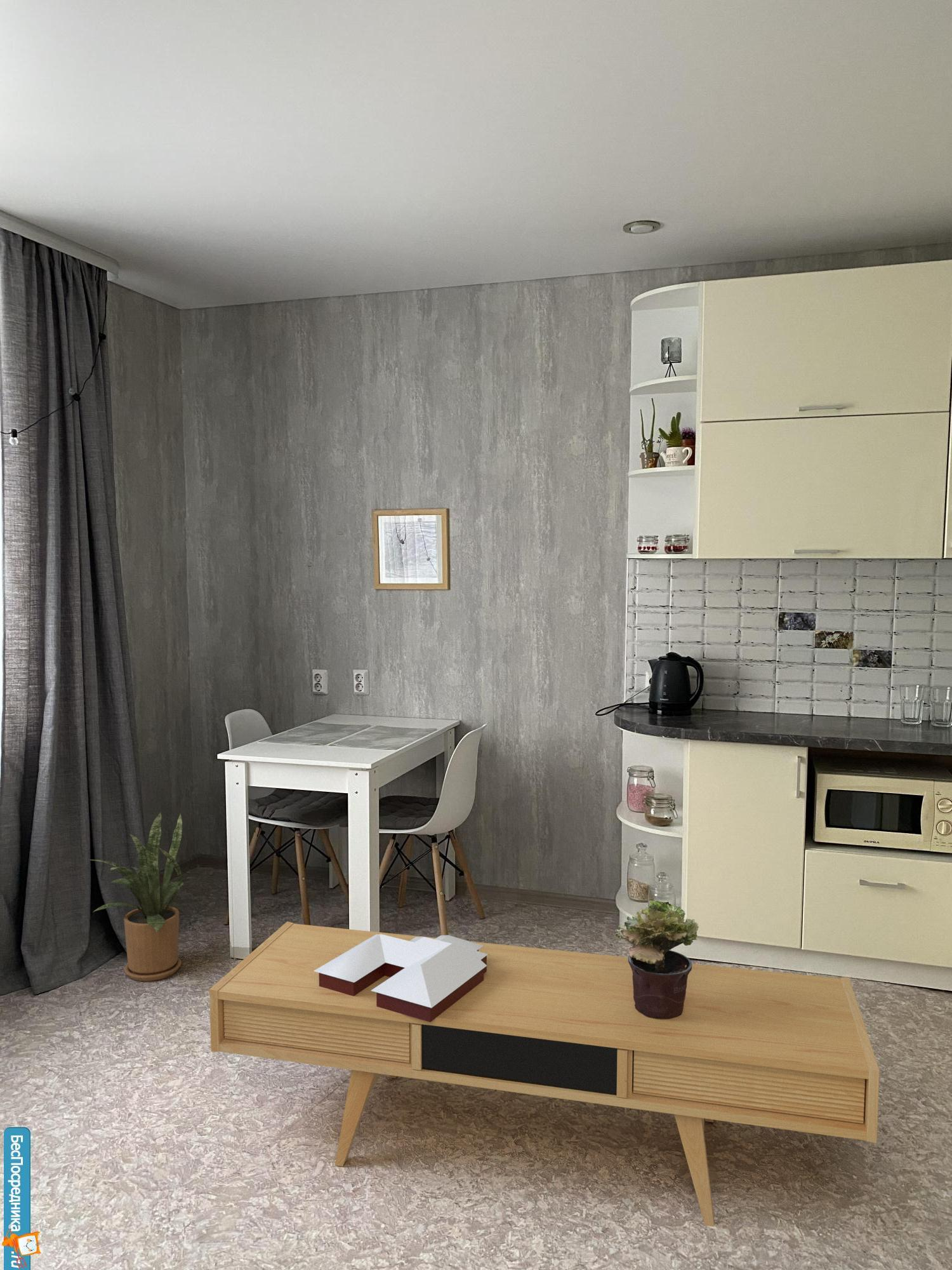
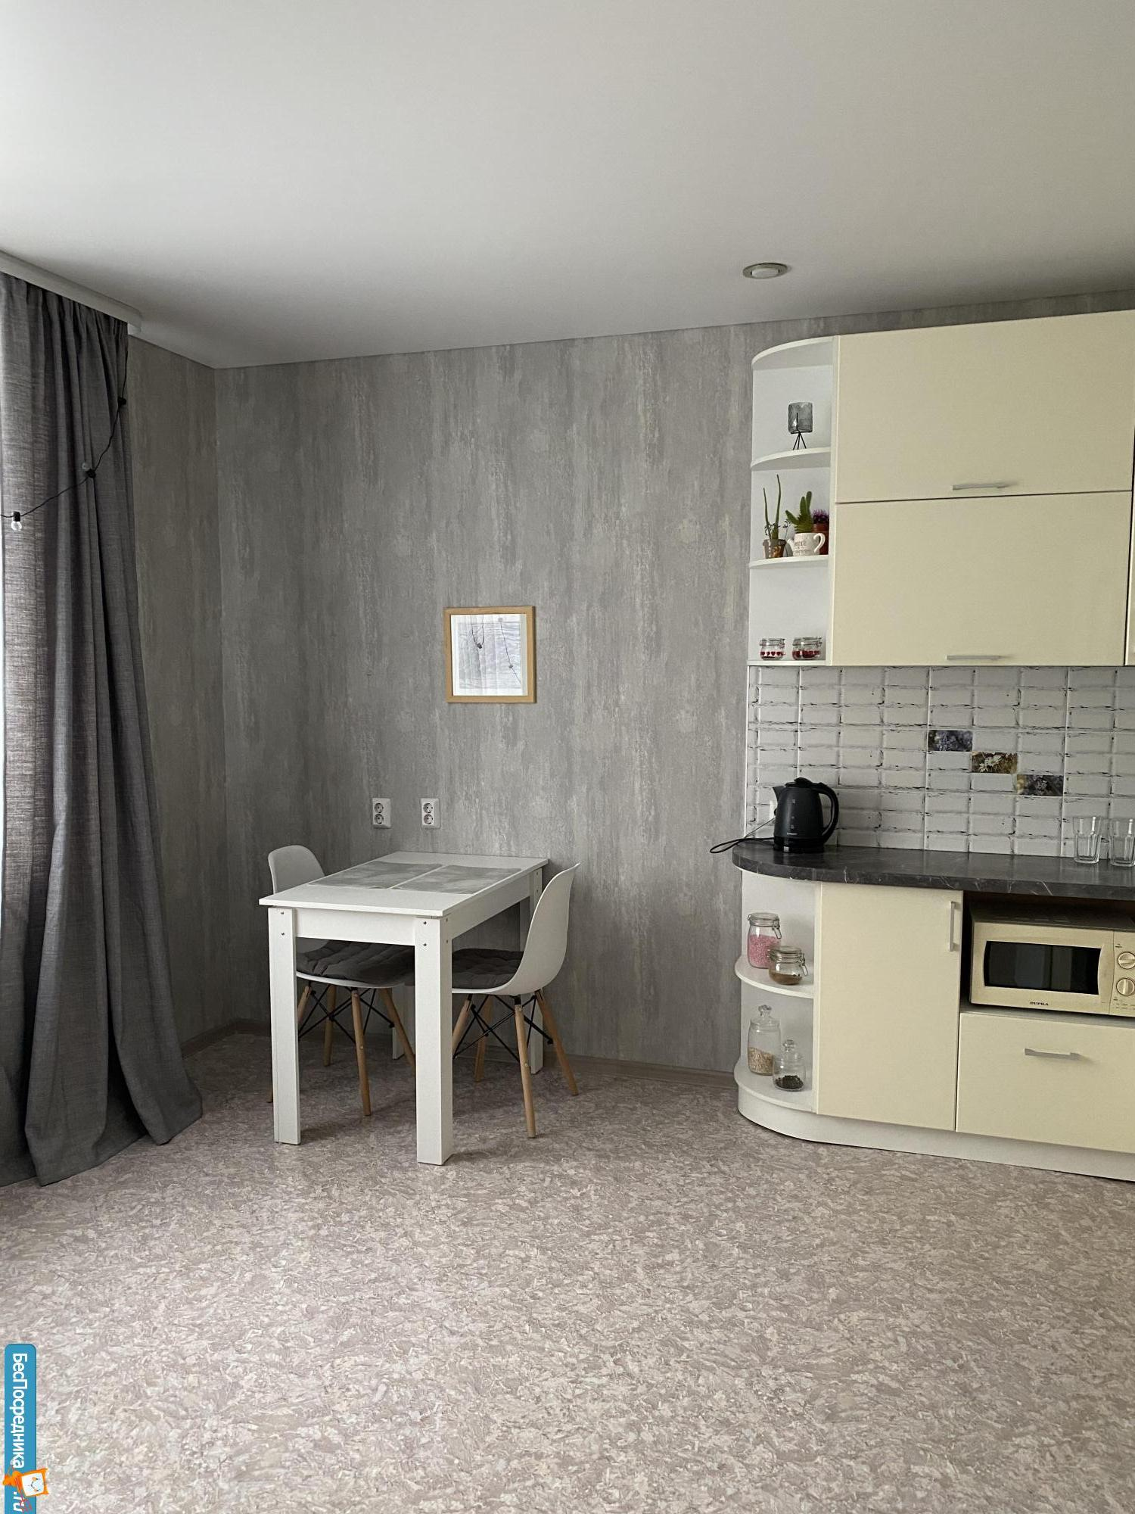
- books (410, 958)
- tv console (533, 1060)
- house plant (142, 899)
- potted plant (656, 950)
